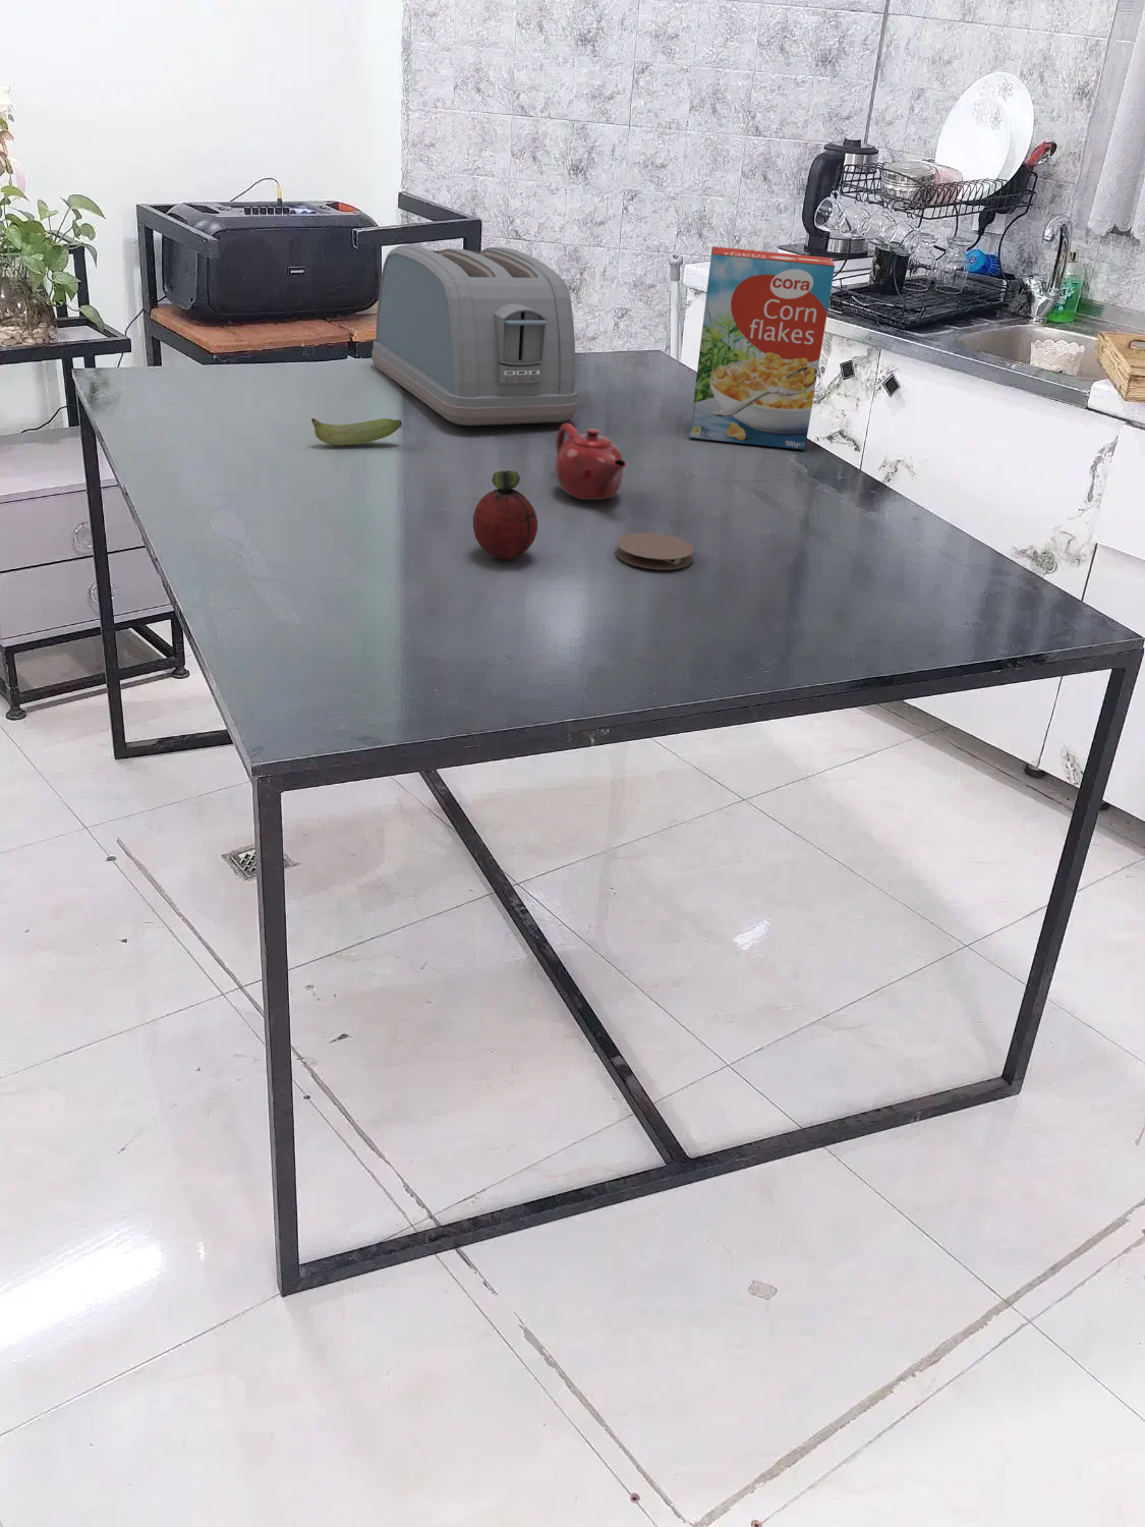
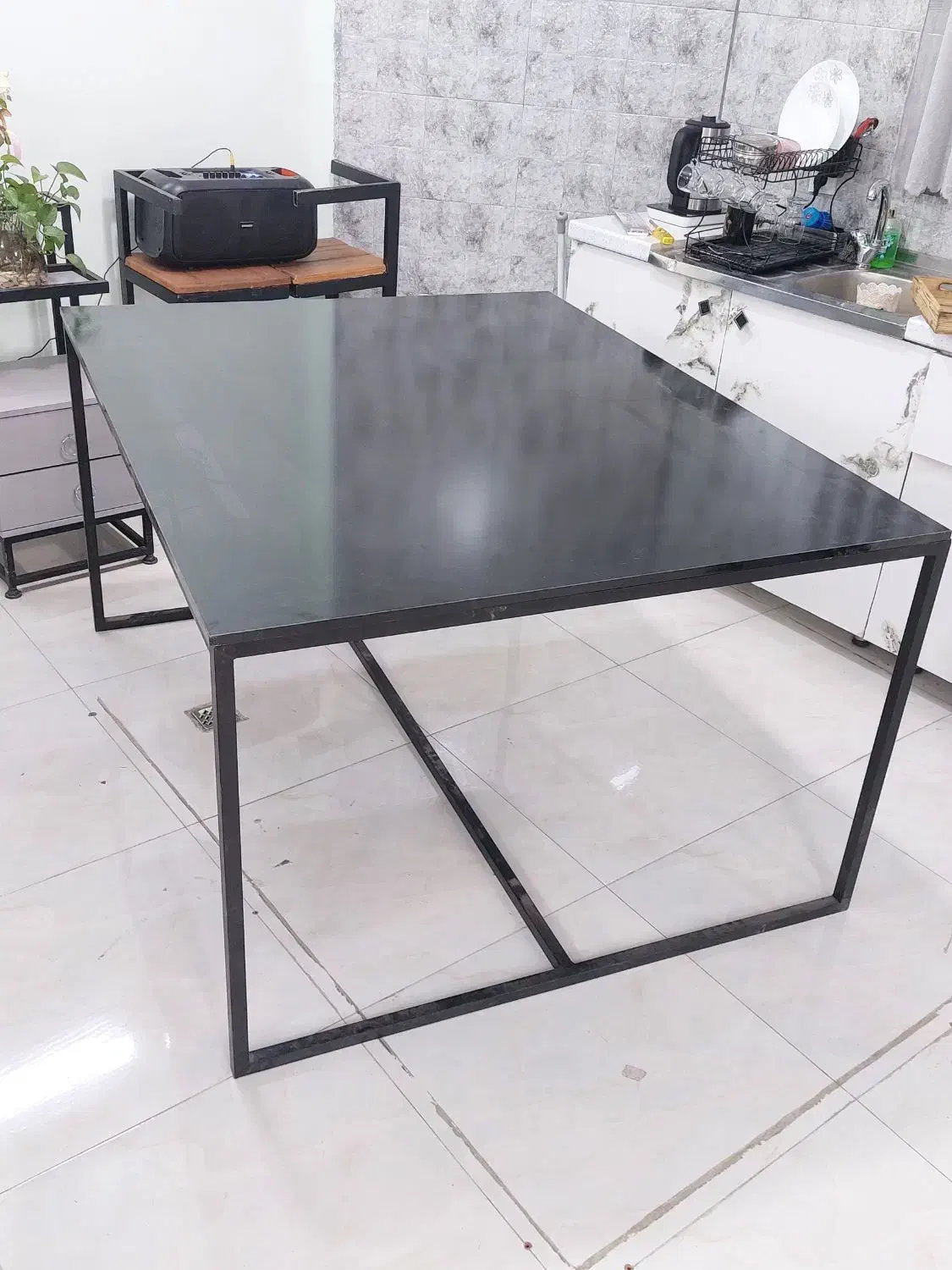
- toaster (473, 326)
- cereal box (758, 349)
- teapot (588, 462)
- fruit (505, 515)
- coaster (654, 549)
- banana (356, 430)
